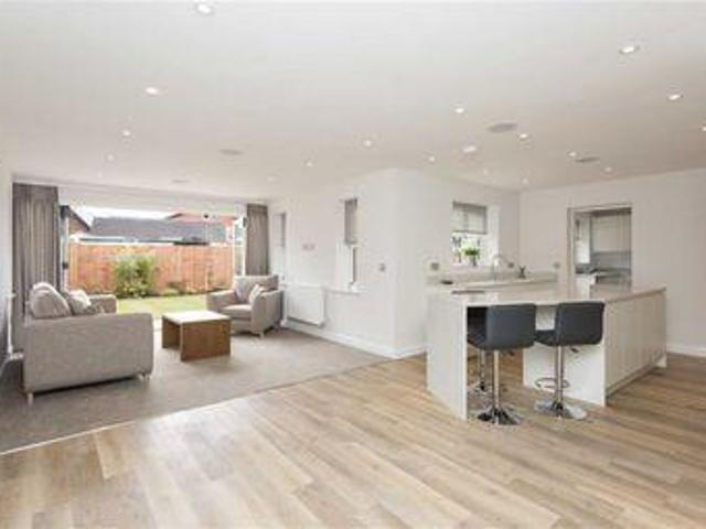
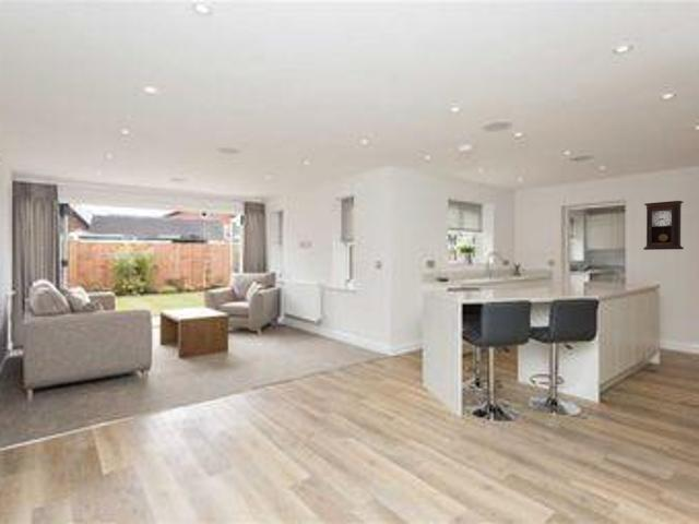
+ pendulum clock (662, 226)
